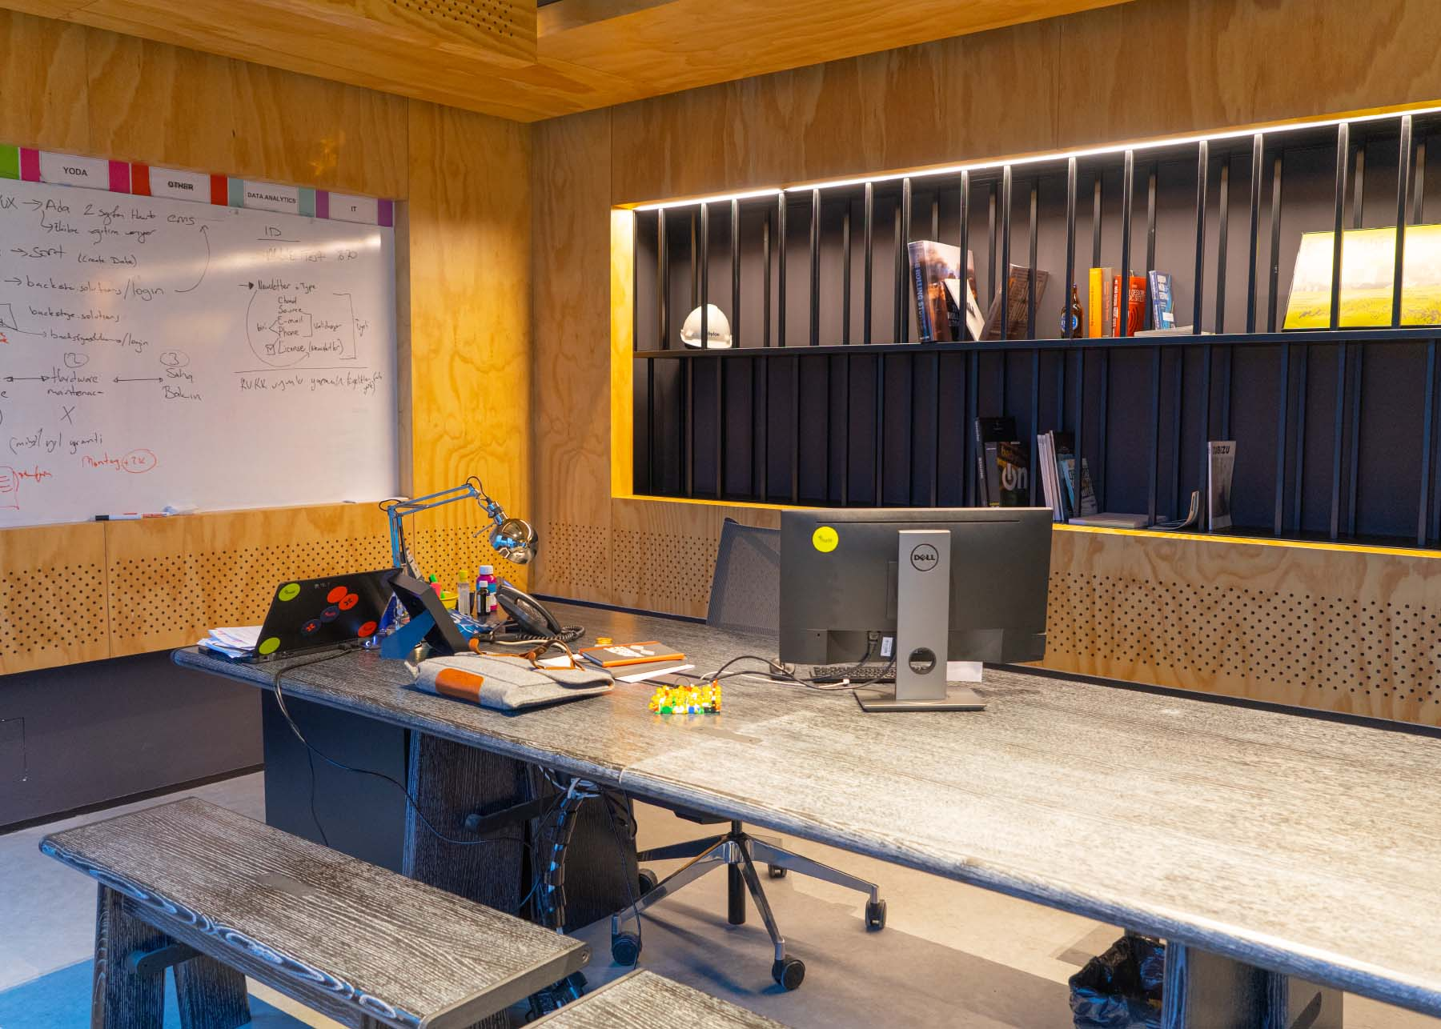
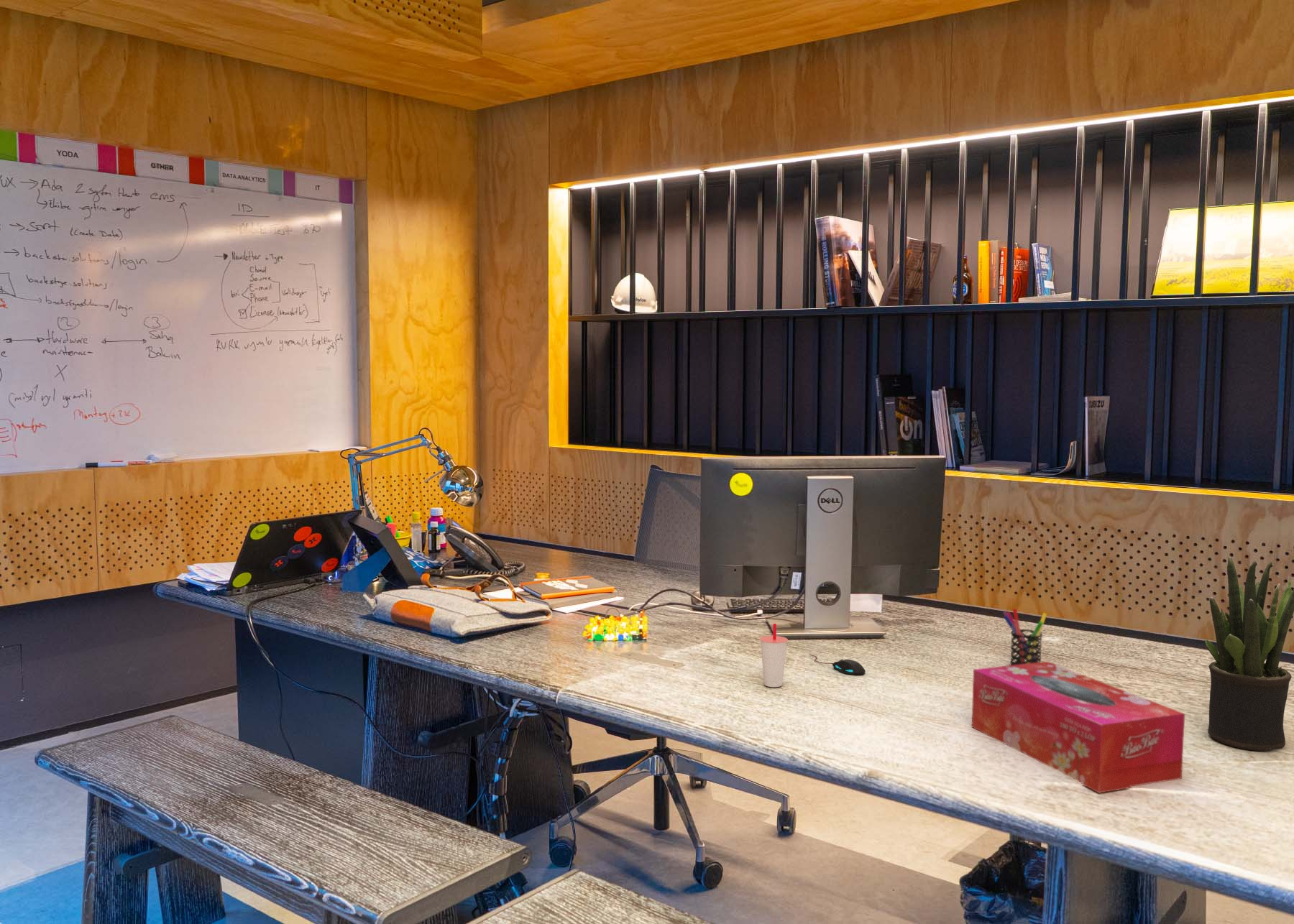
+ cup (774, 654)
+ potted plant (1251, 647)
+ mouse (836, 662)
+ tissue box (1070, 721)
+ pen holder (1027, 638)
